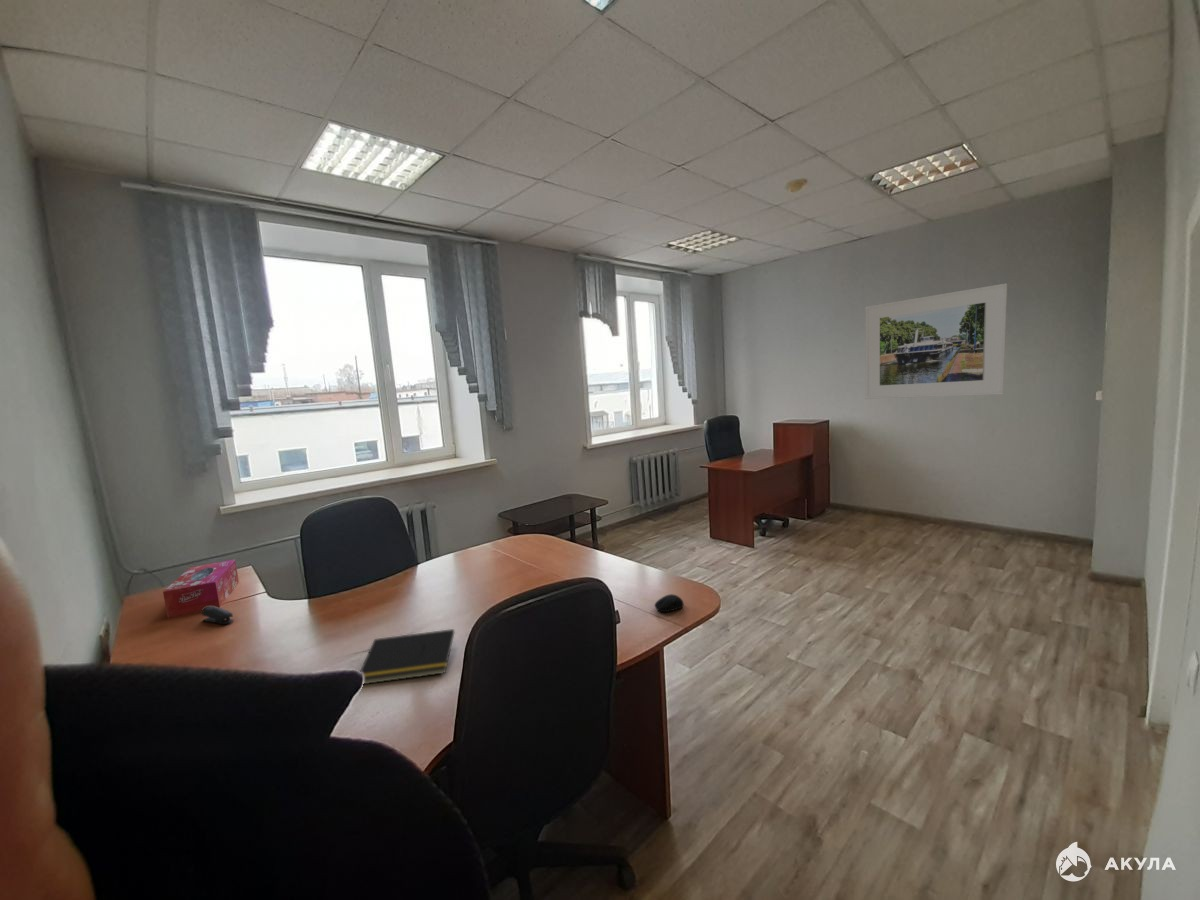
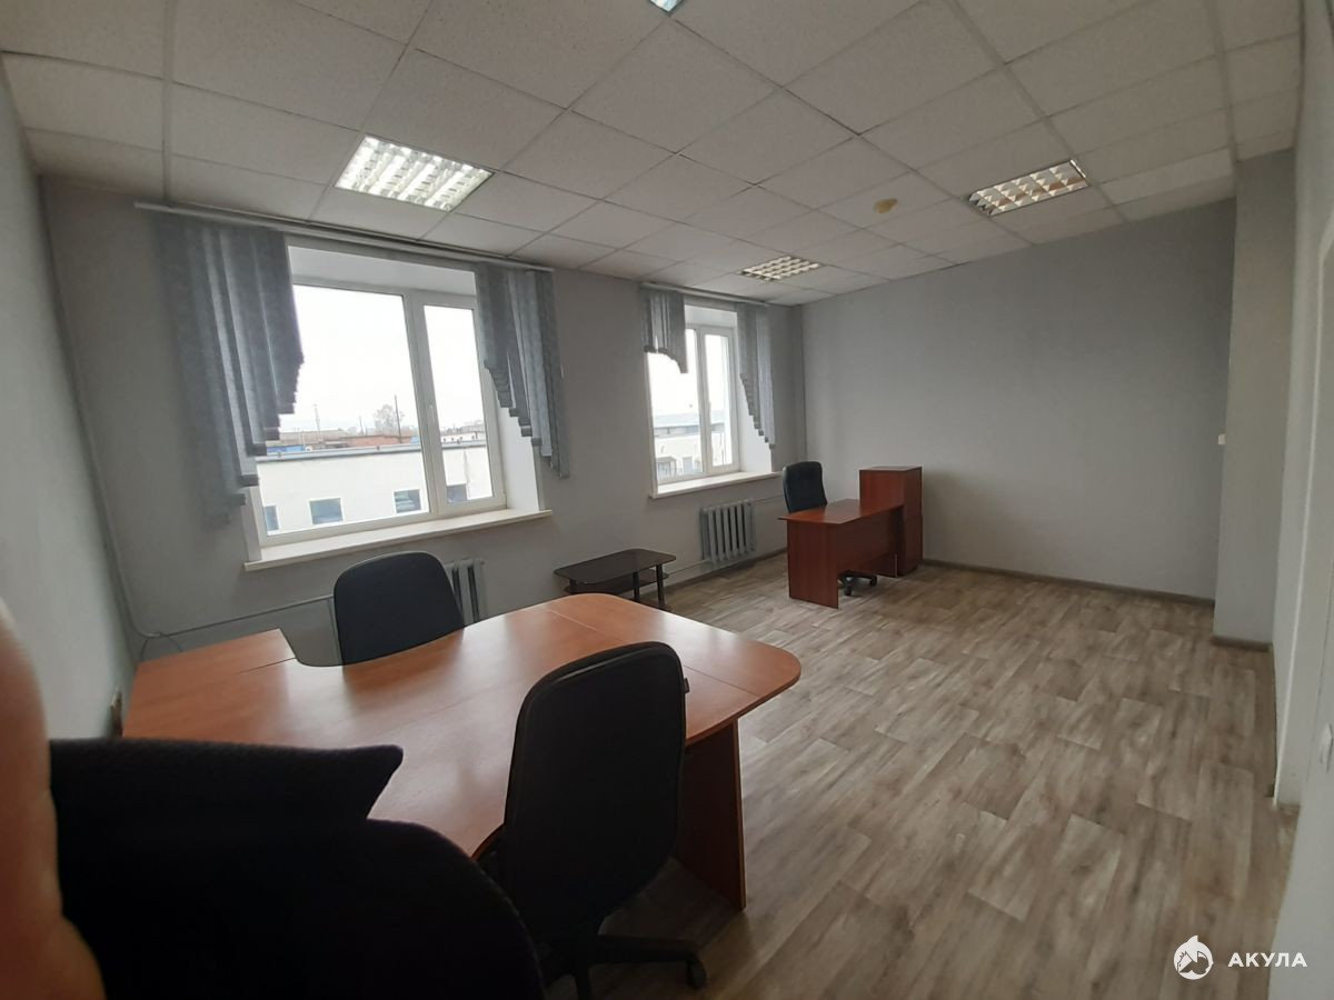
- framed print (929, 347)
- stapler (217, 614)
- tissue box (204, 586)
- notepad (408, 655)
- computer mouse (669, 602)
